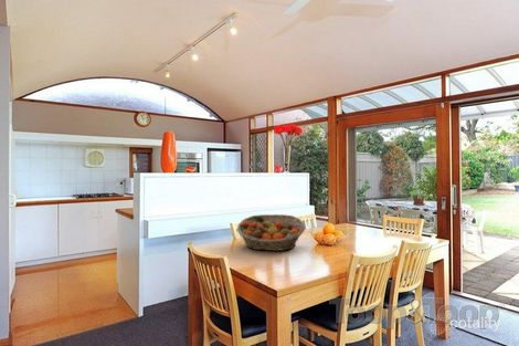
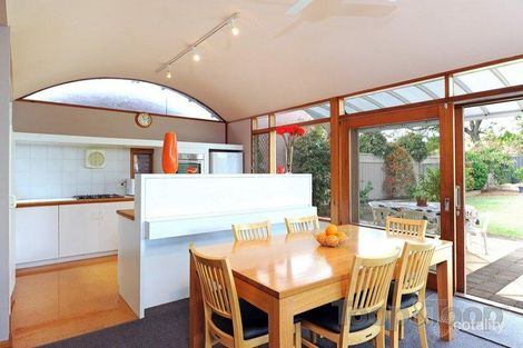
- fruit basket (271, 231)
